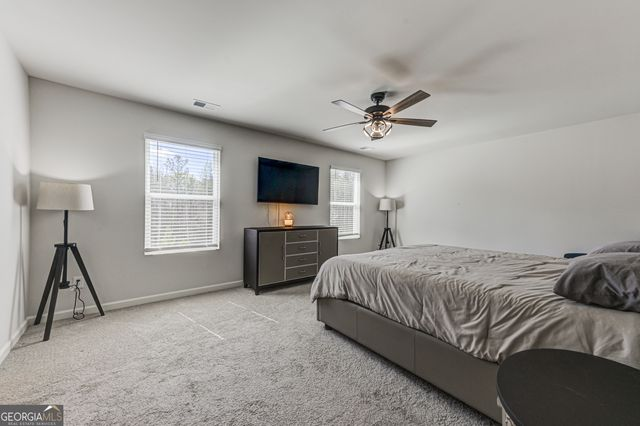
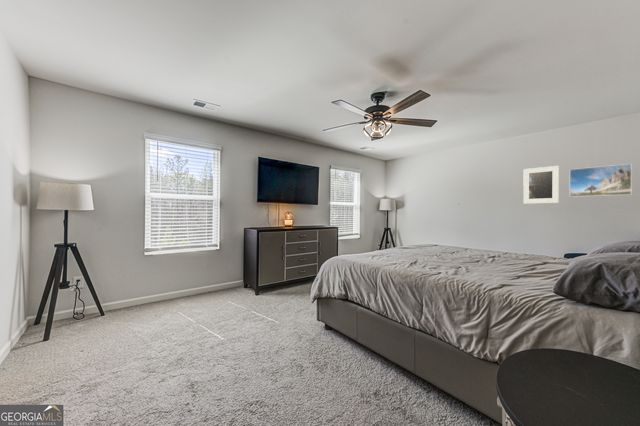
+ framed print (598, 181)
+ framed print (540, 185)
